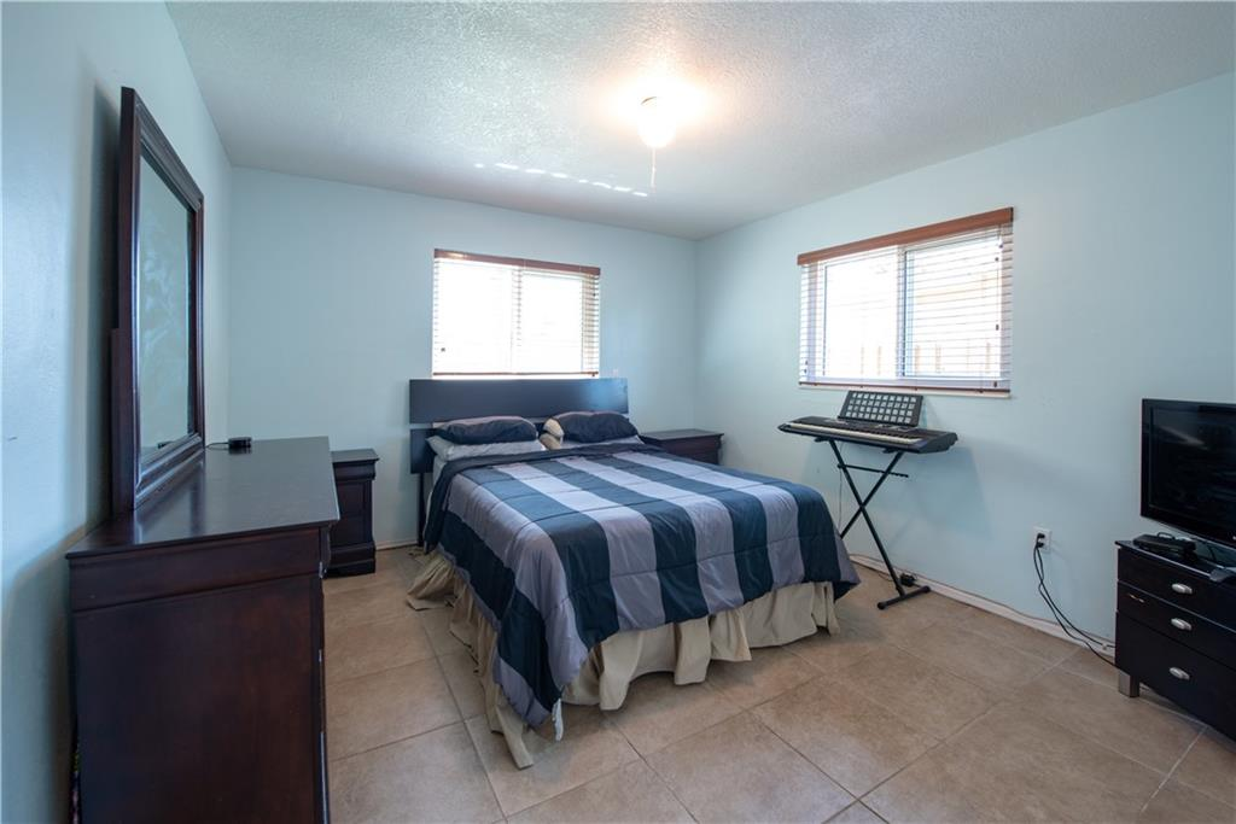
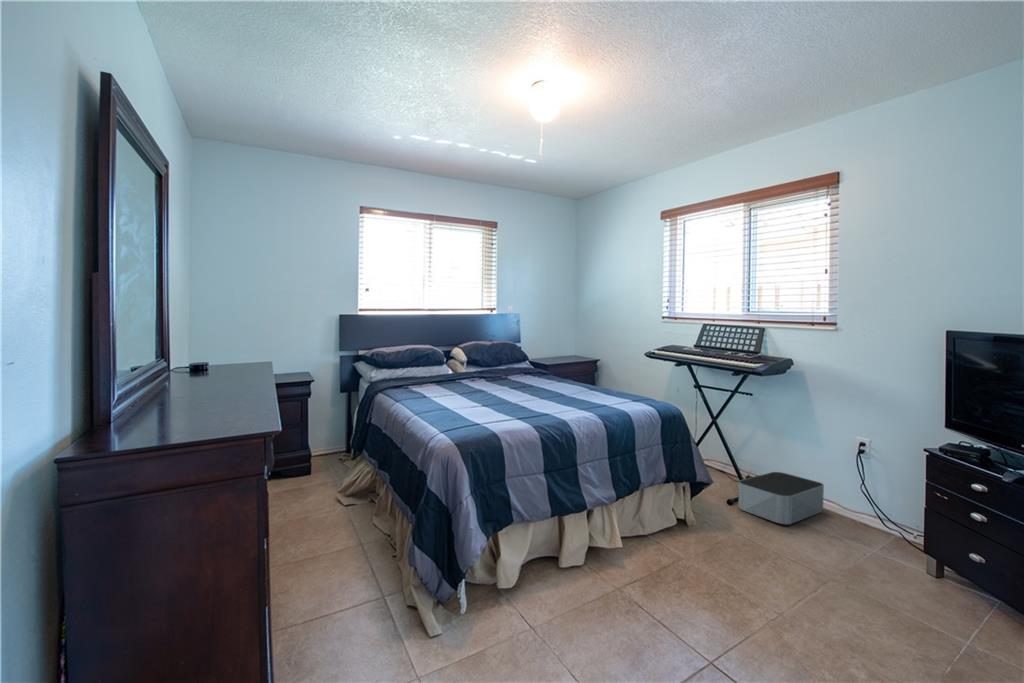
+ storage bin (780, 495)
